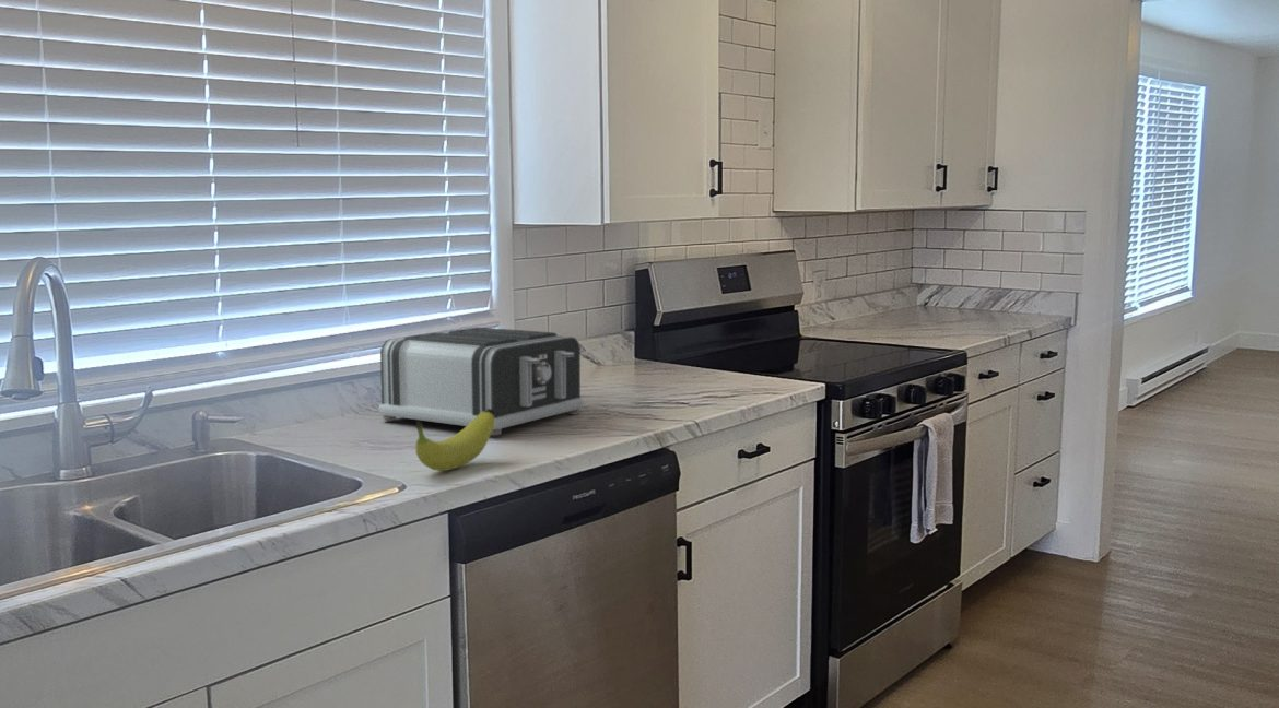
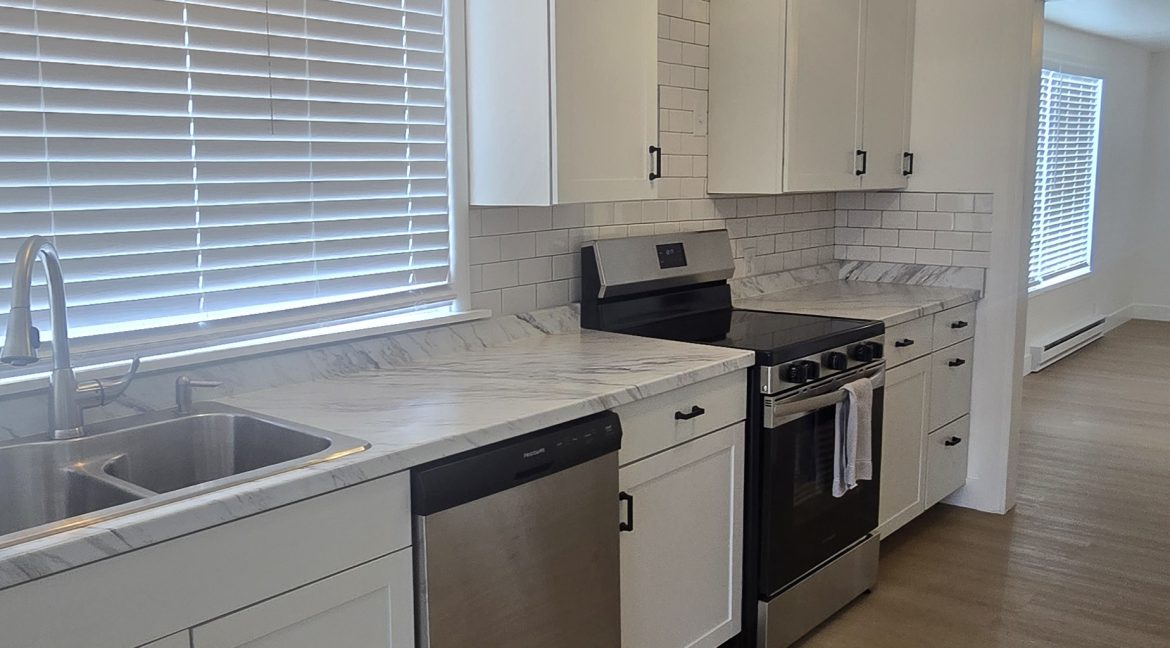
- toaster (488, 376)
- fruit (451, 439)
